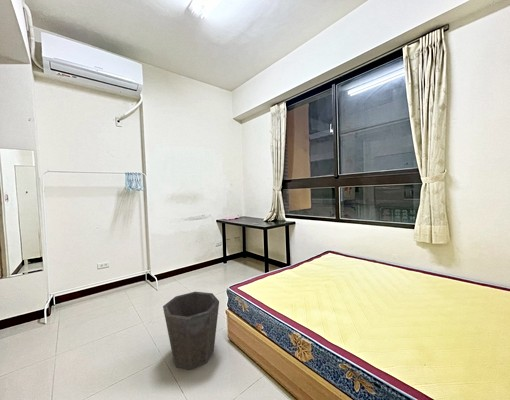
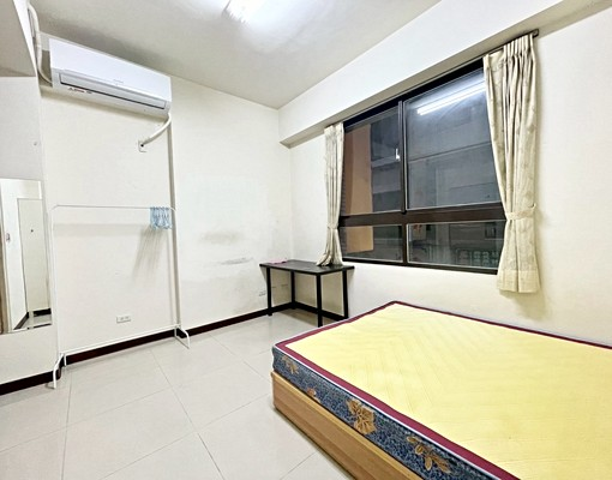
- waste bin (192, 329)
